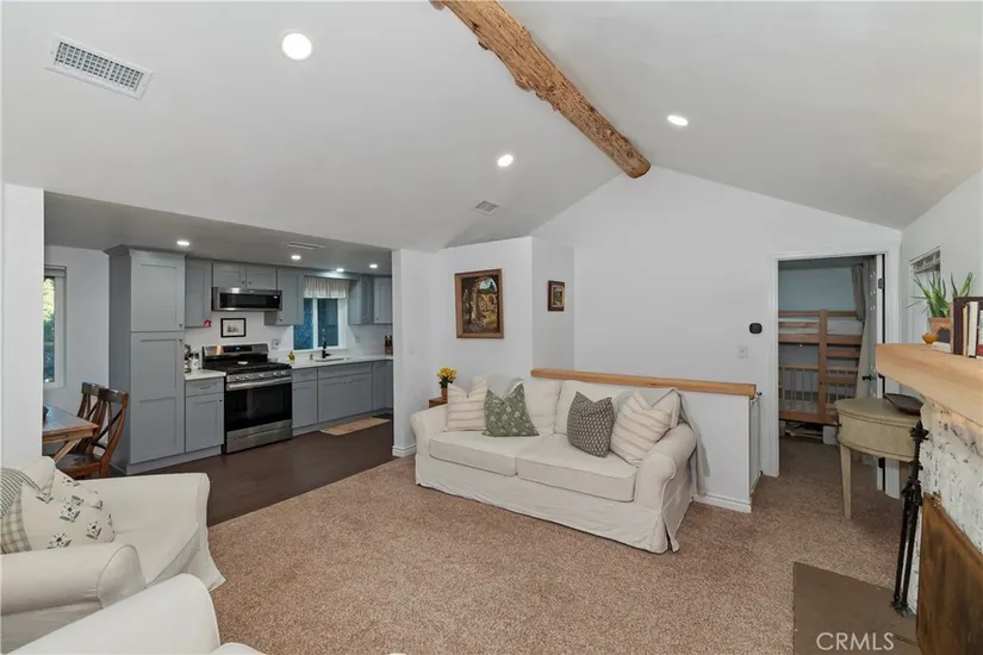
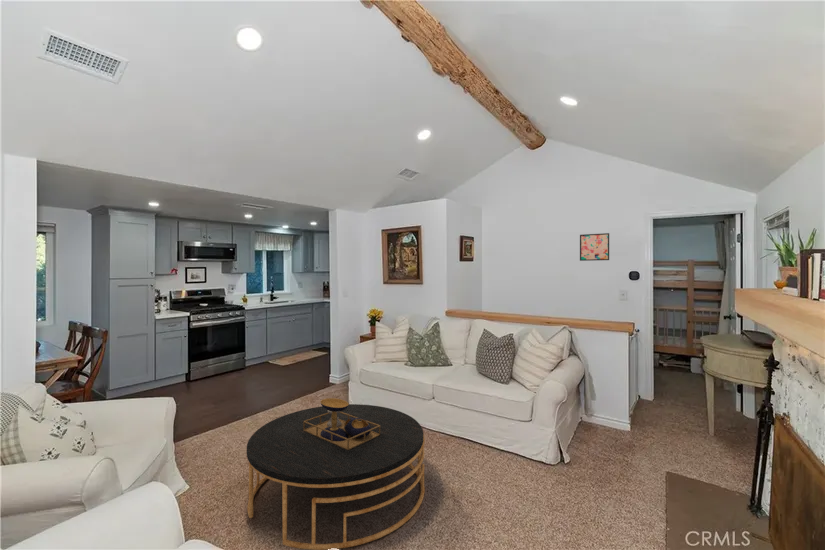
+ coffee table (339, 444)
+ wall art (594, 247)
